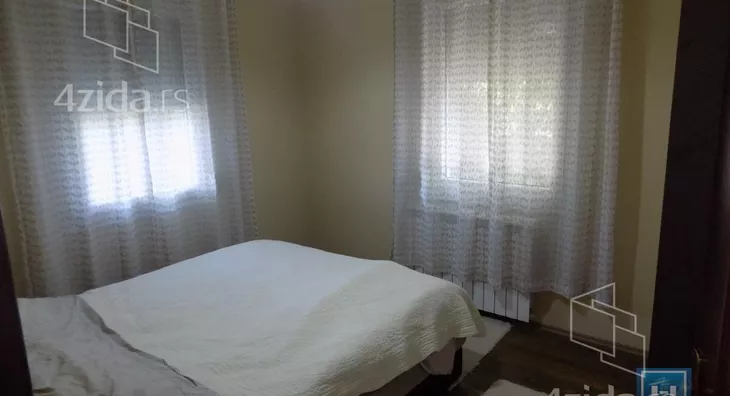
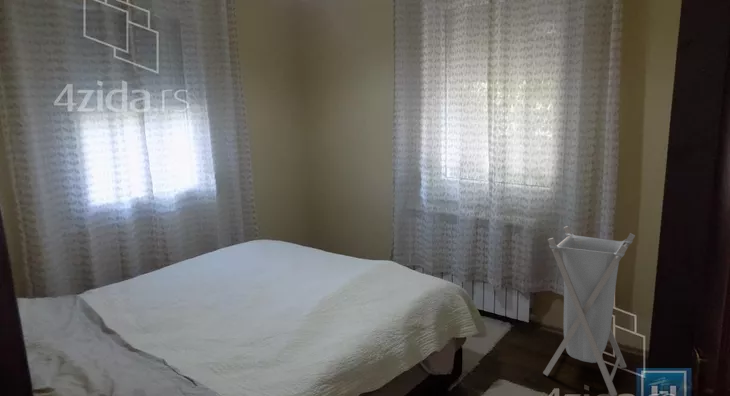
+ laundry hamper (588, 305)
